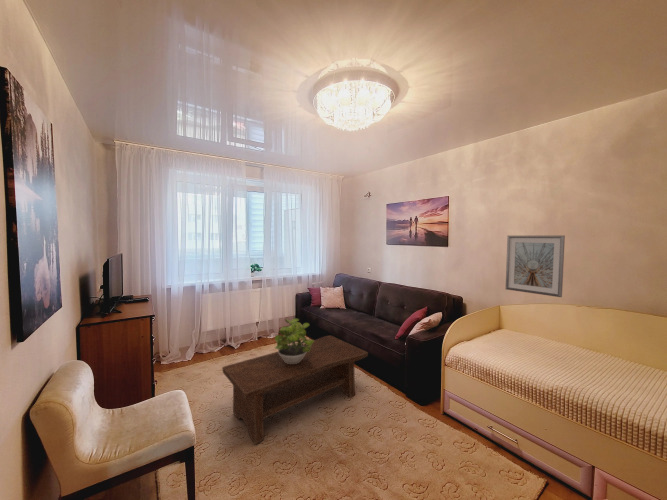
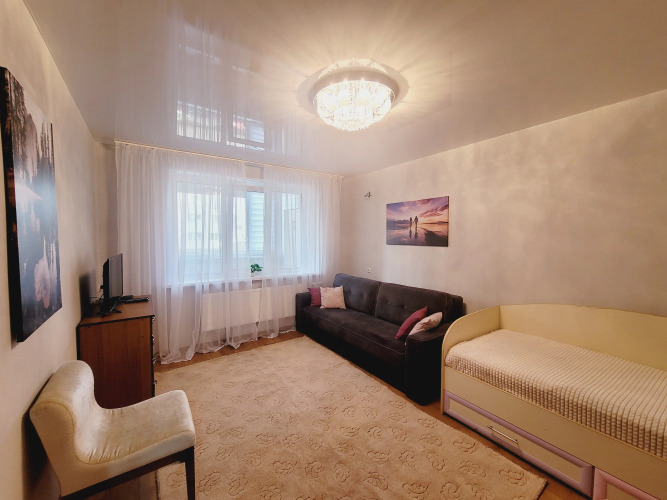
- picture frame (533, 264)
- coffee table (298, 381)
- potted plant (292, 340)
